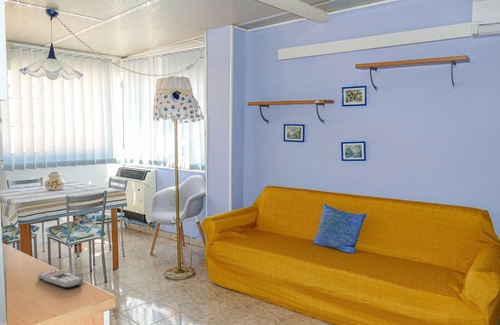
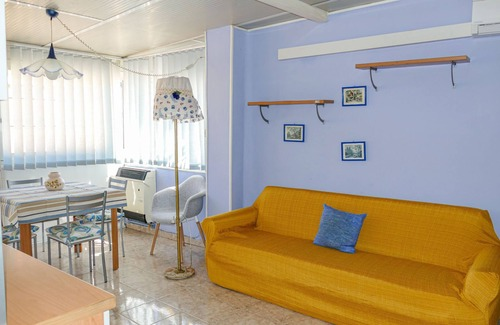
- remote control (61, 278)
